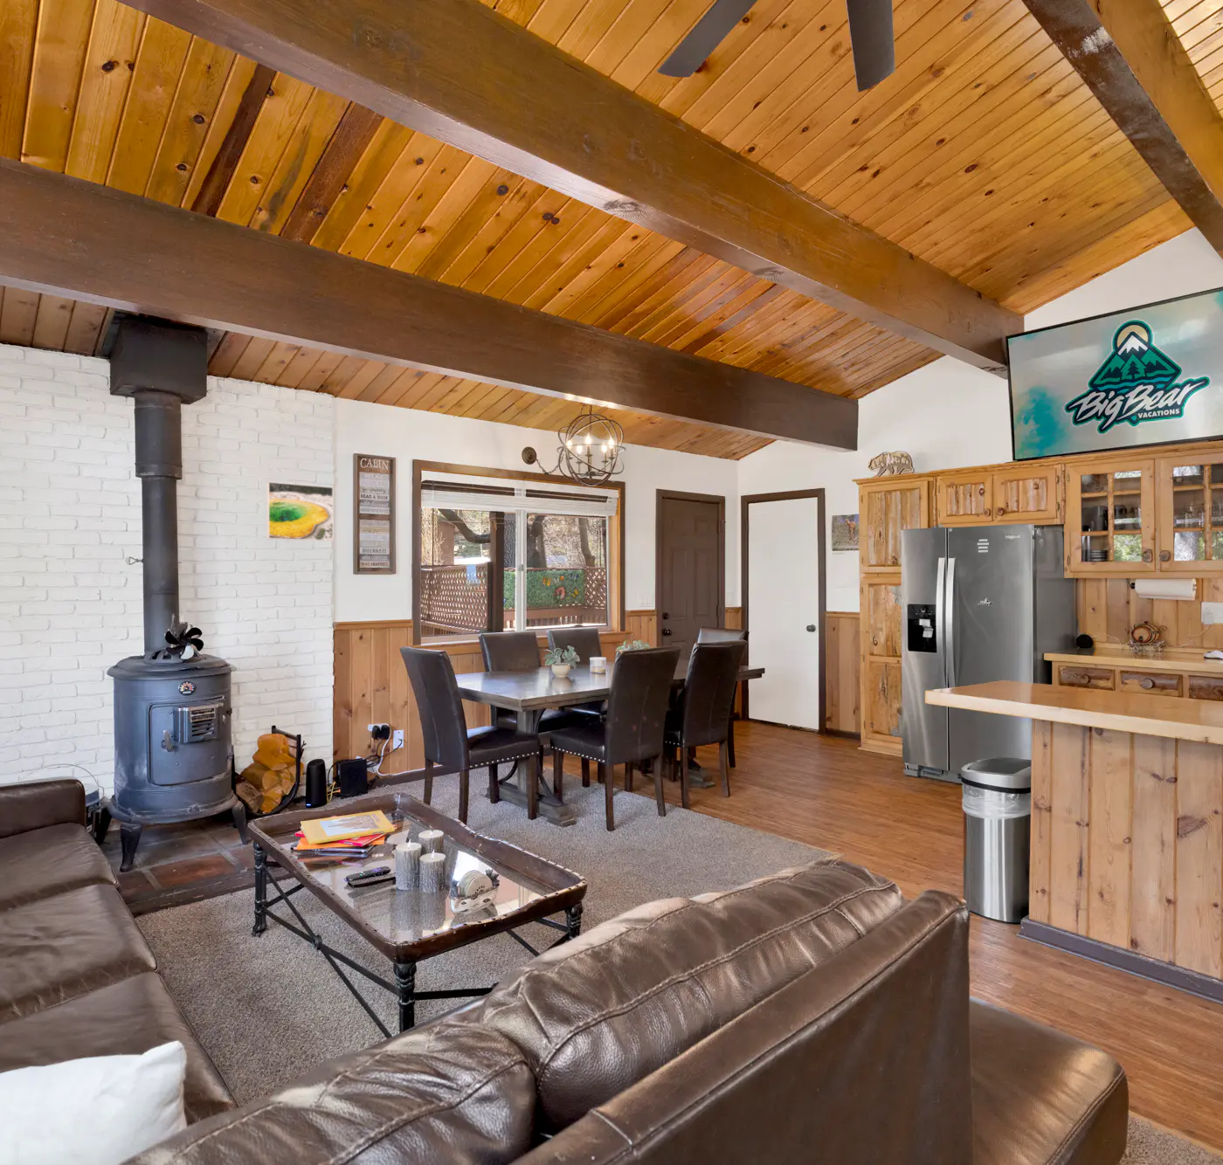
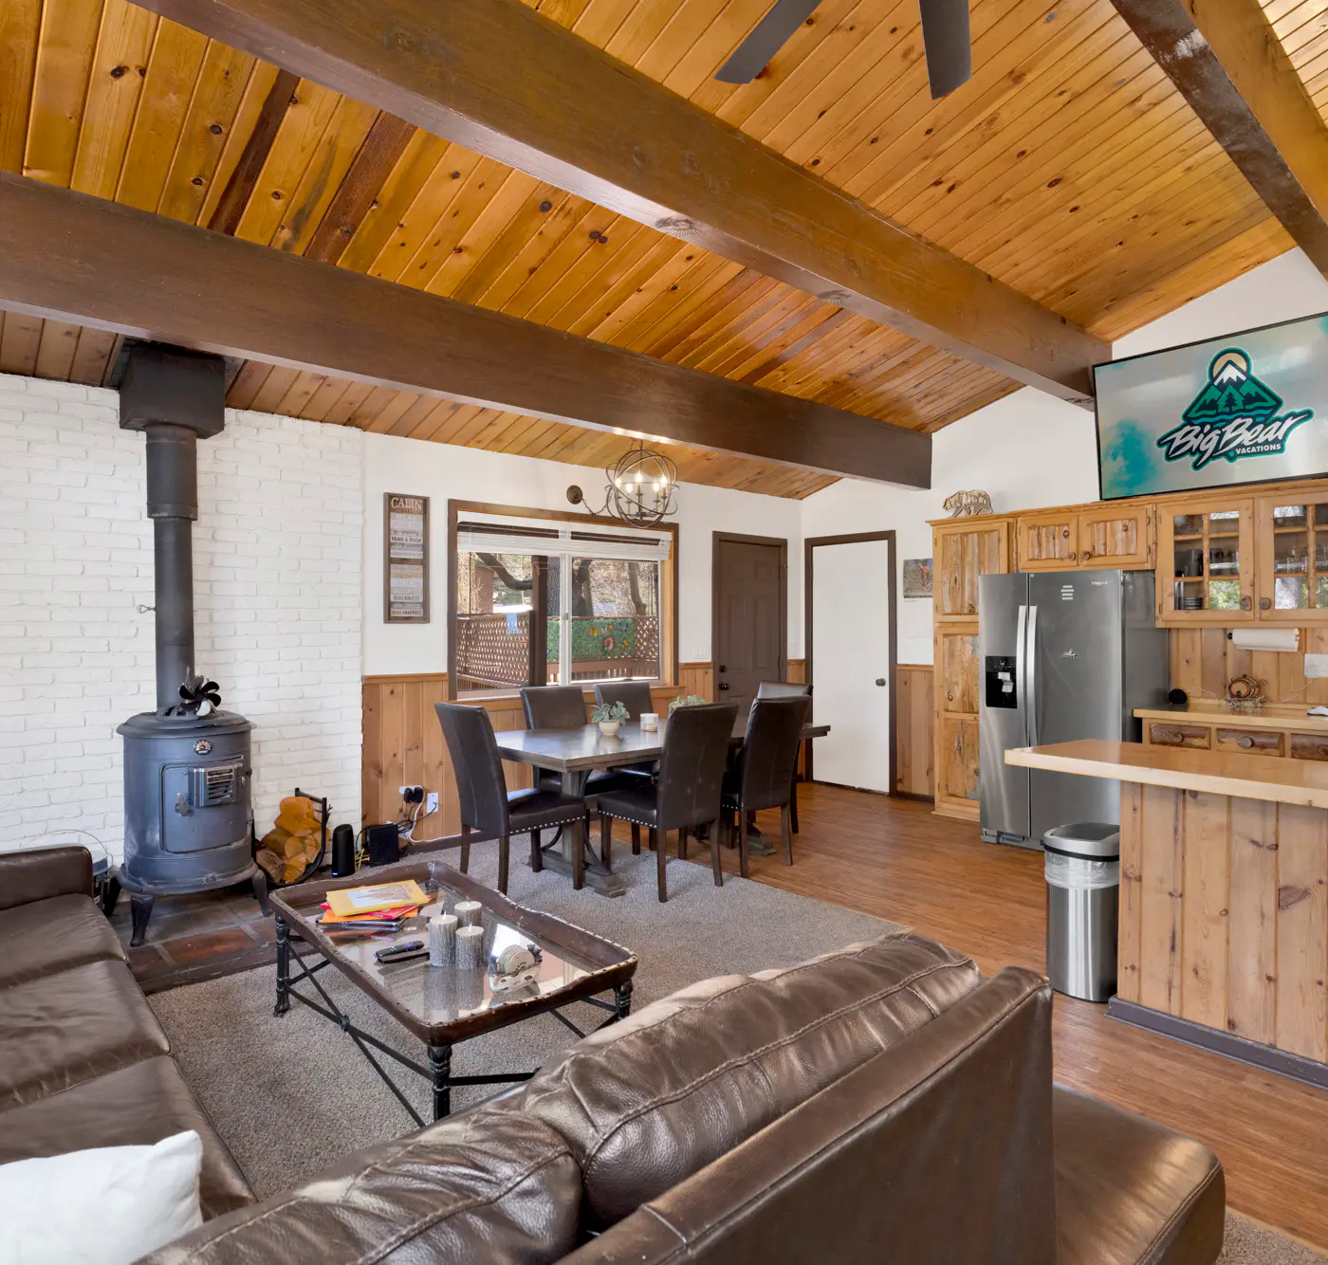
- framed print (300, 512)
